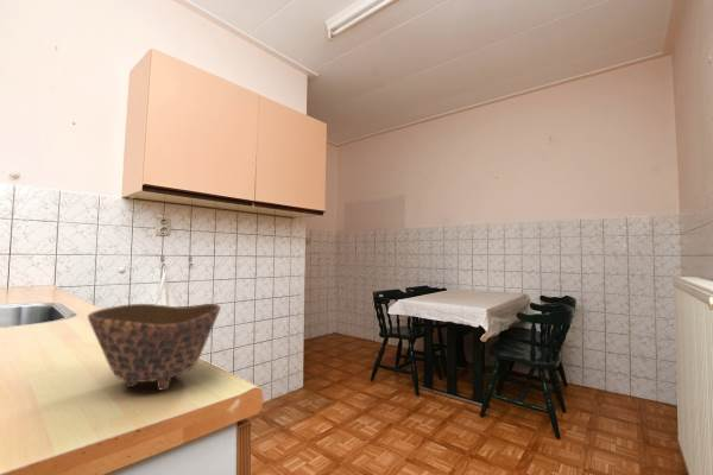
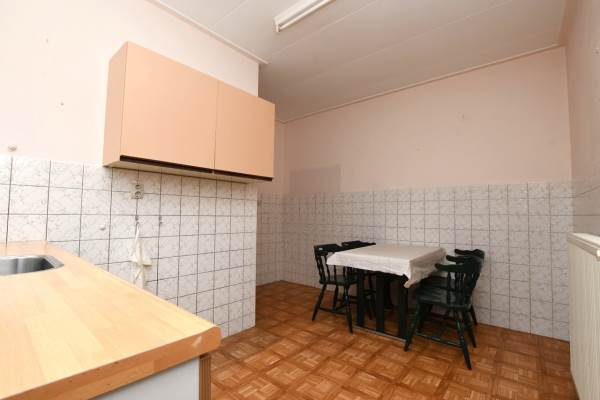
- bowl (157, 346)
